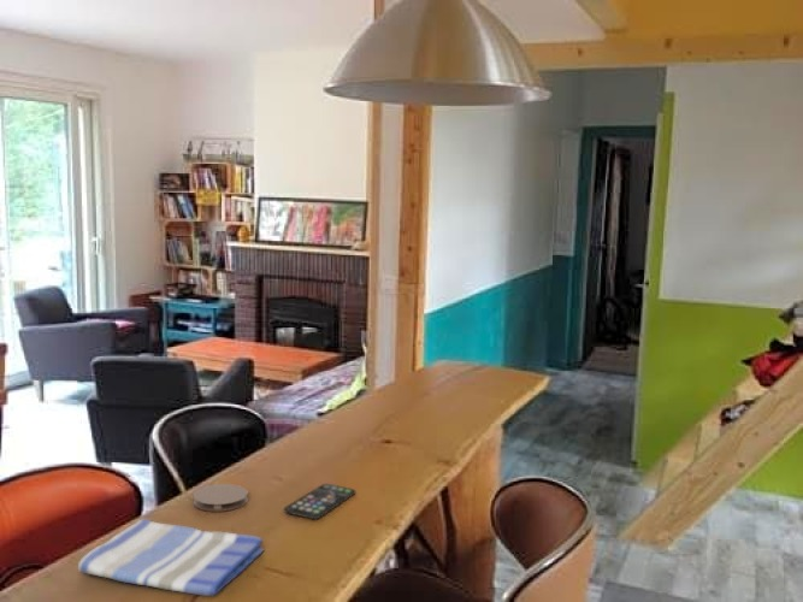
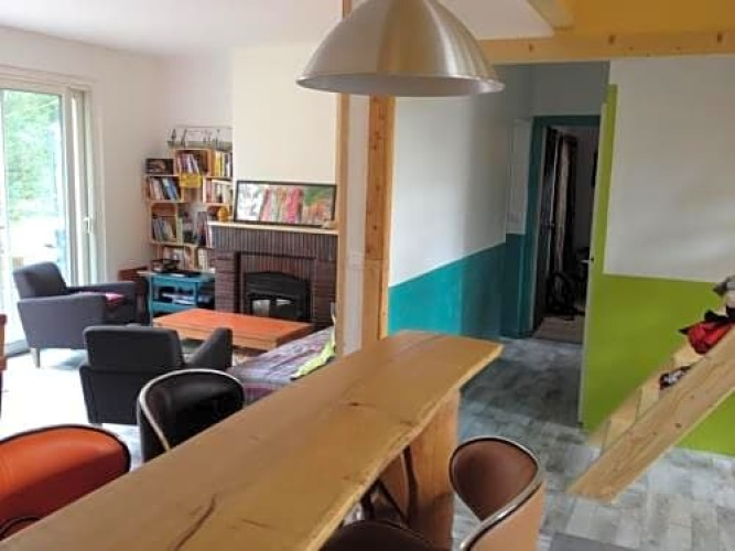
- coaster (220, 497)
- smartphone (320, 500)
- dish towel (173, 554)
